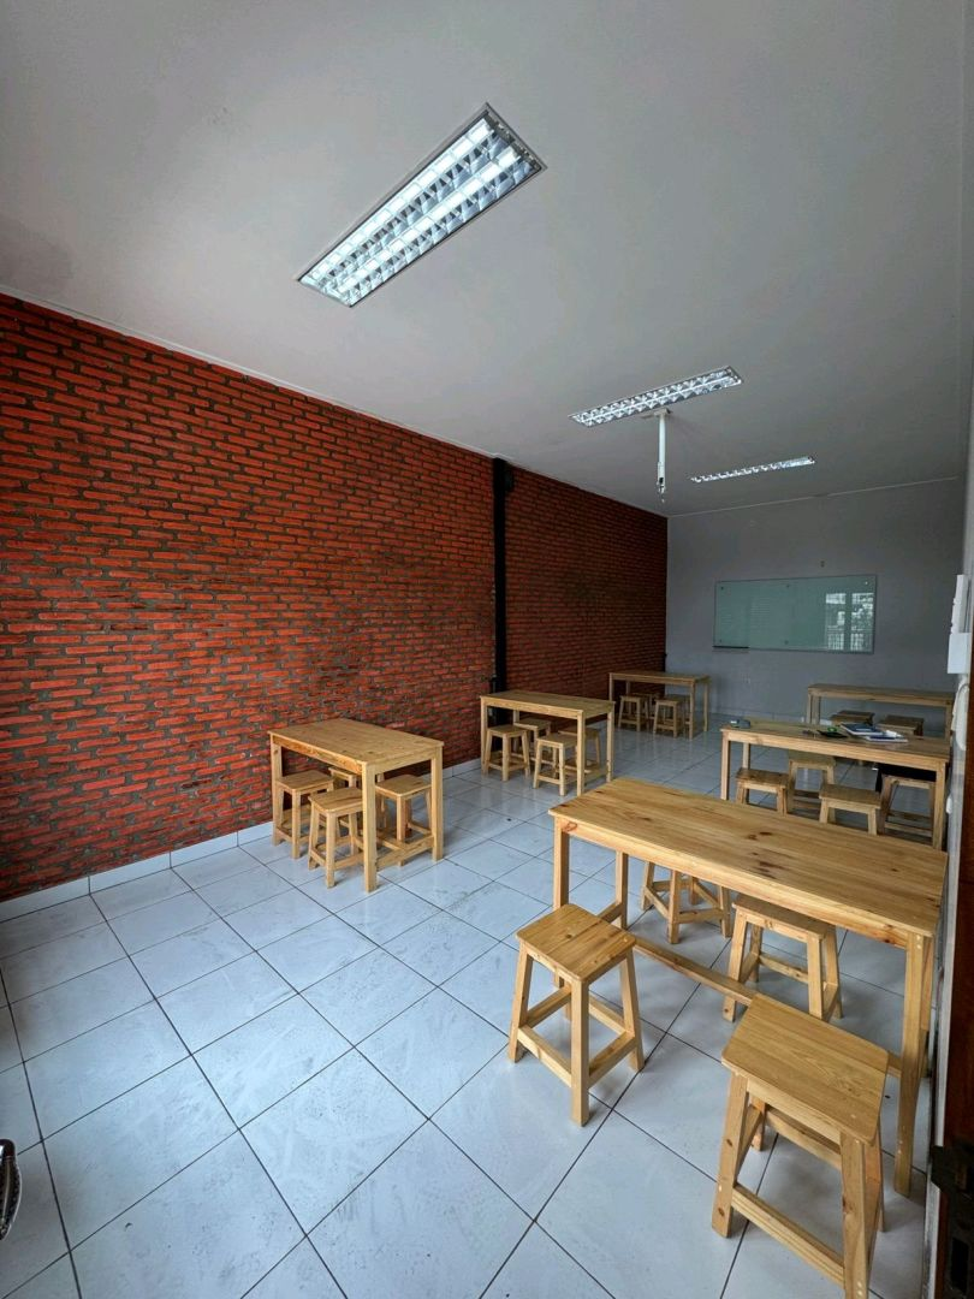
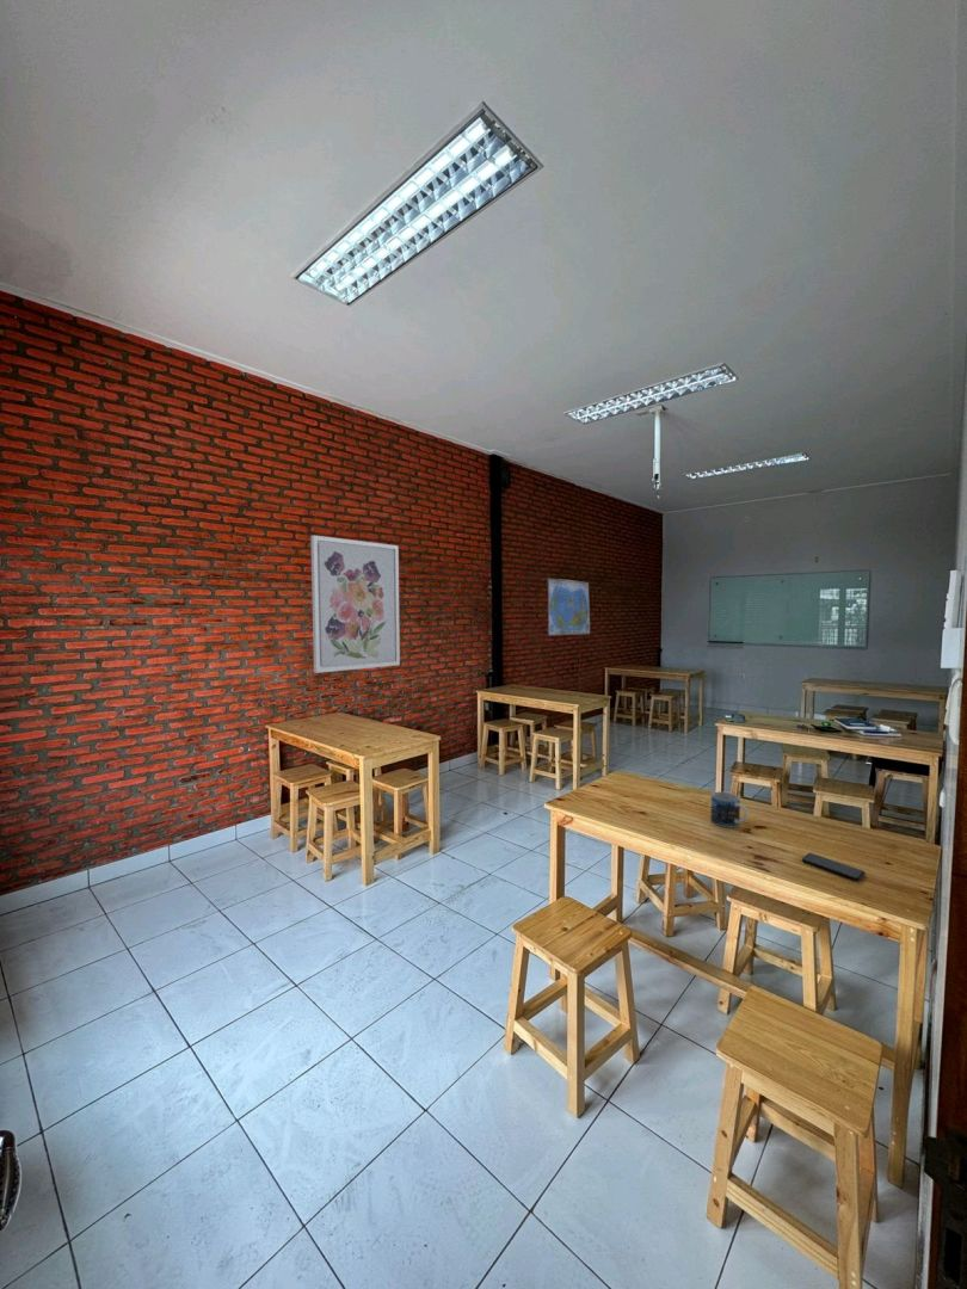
+ wall art (358, 605)
+ mug (729, 812)
+ world map (569, 608)
+ smartphone (832, 865)
